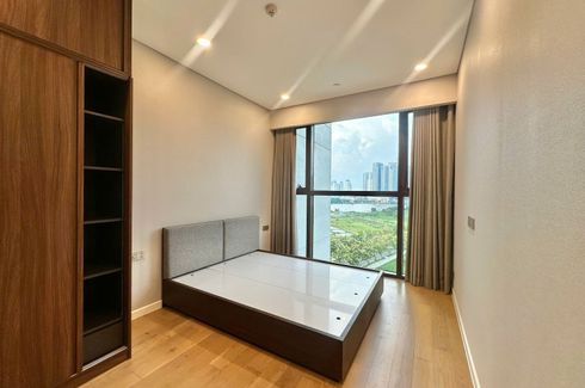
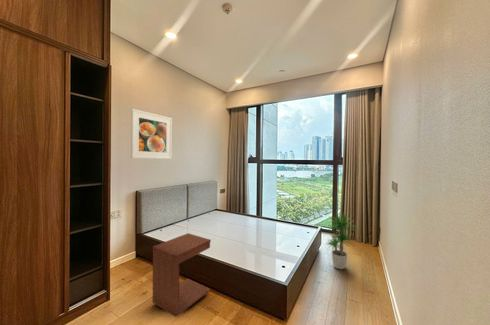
+ potted plant (341, 239)
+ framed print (153, 136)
+ side table (178, 271)
